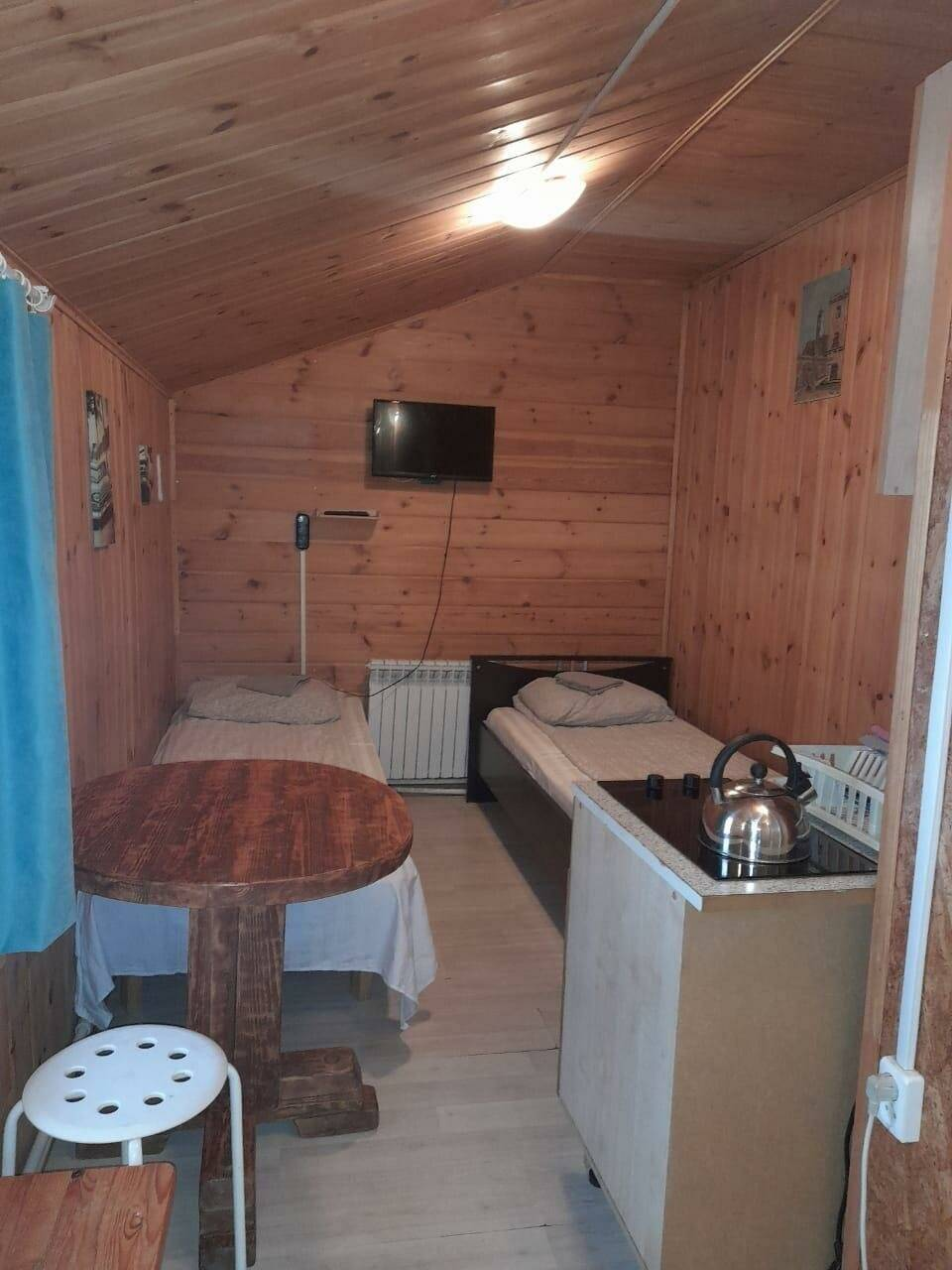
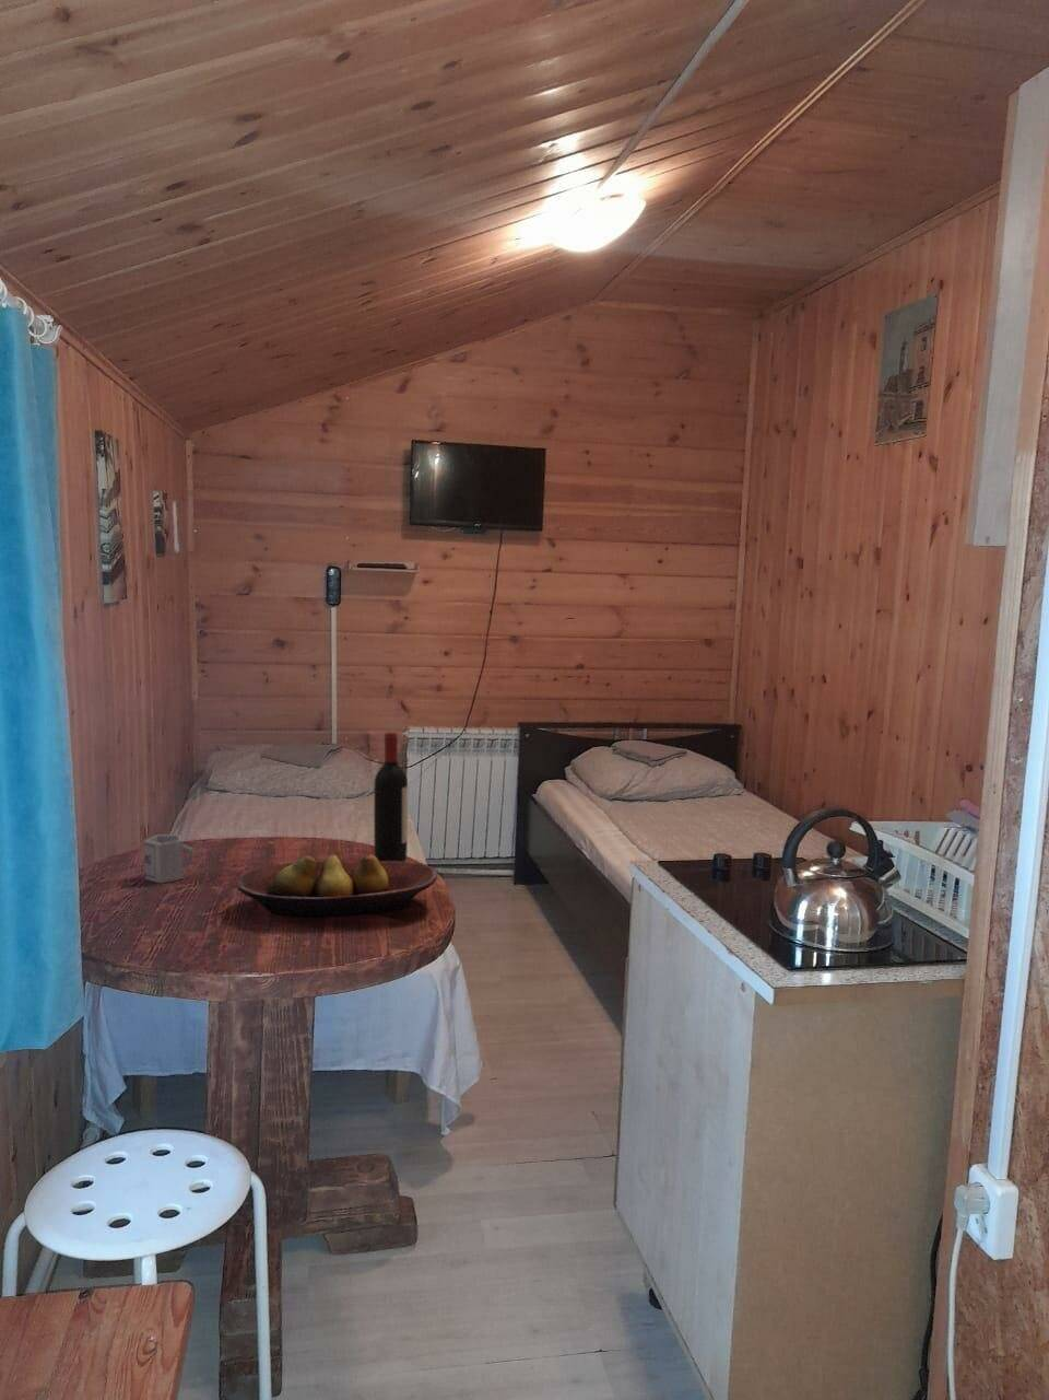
+ wine bottle (390, 796)
+ cup (170, 858)
+ fruit bowl (338, 880)
